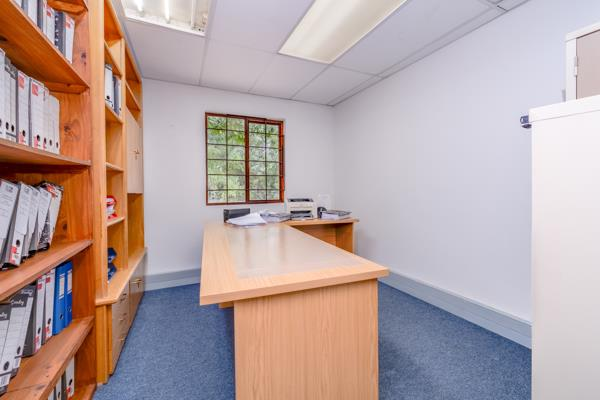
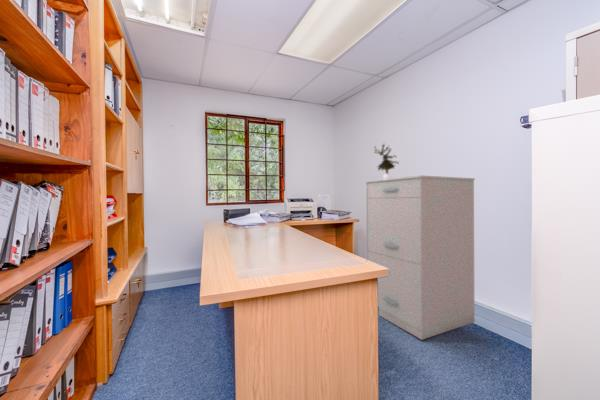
+ potted plant (384, 161)
+ filing cabinet (416, 247)
